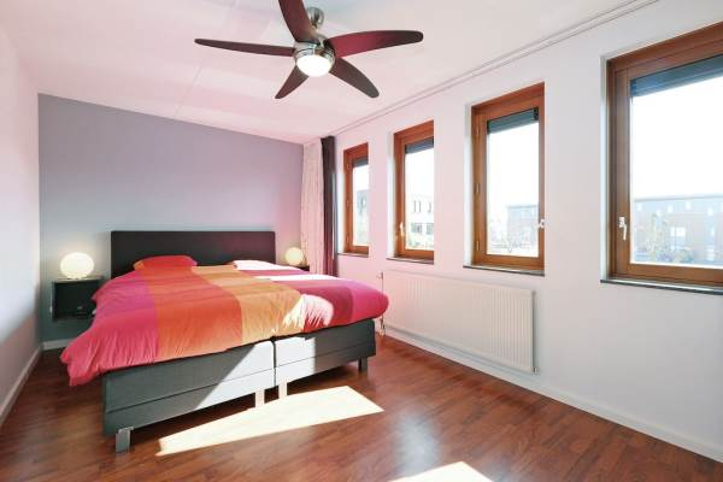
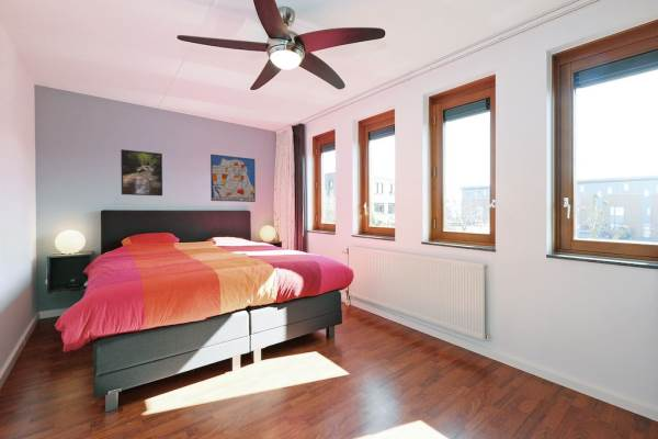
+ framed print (141, 173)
+ wall art (234, 179)
